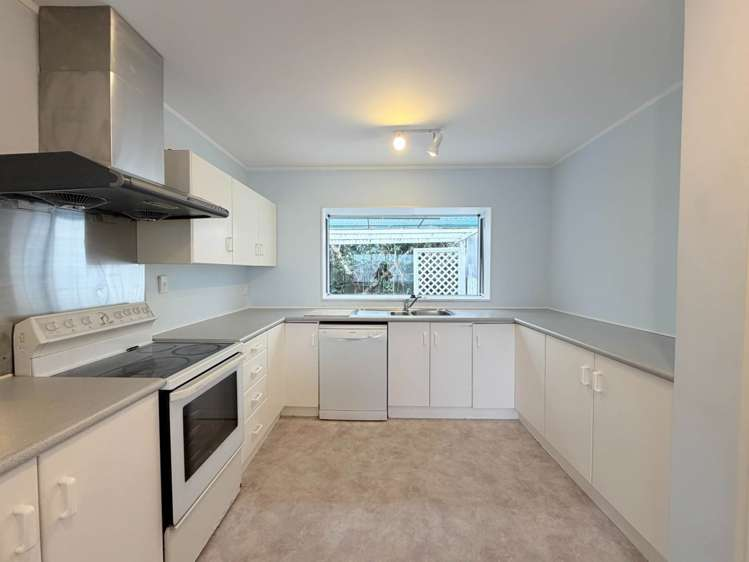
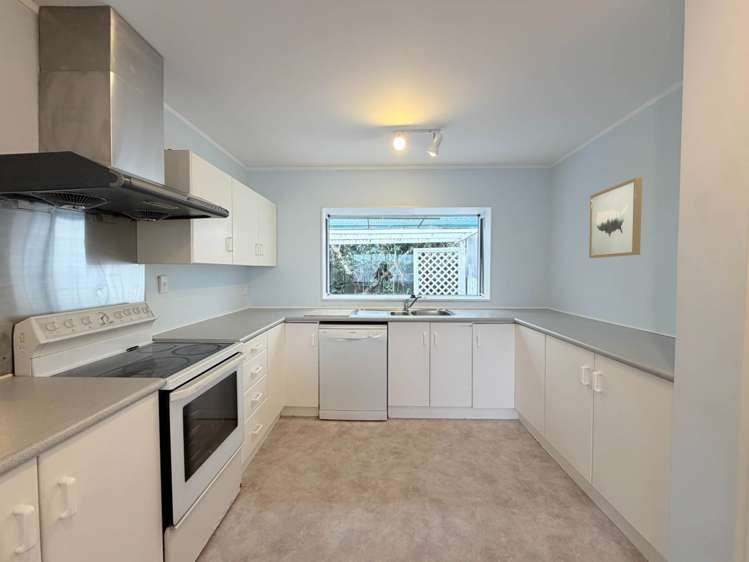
+ wall art (612, 222)
